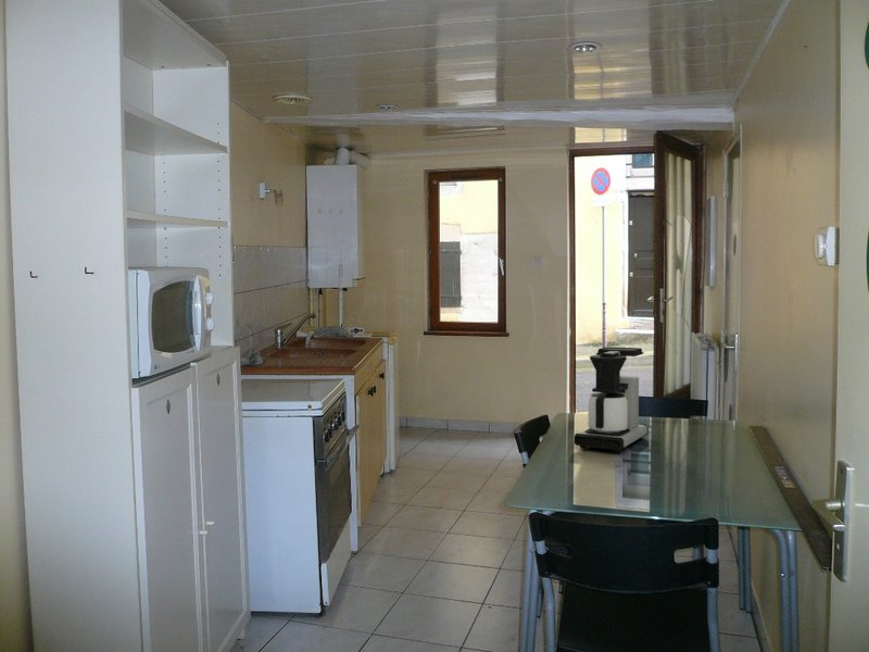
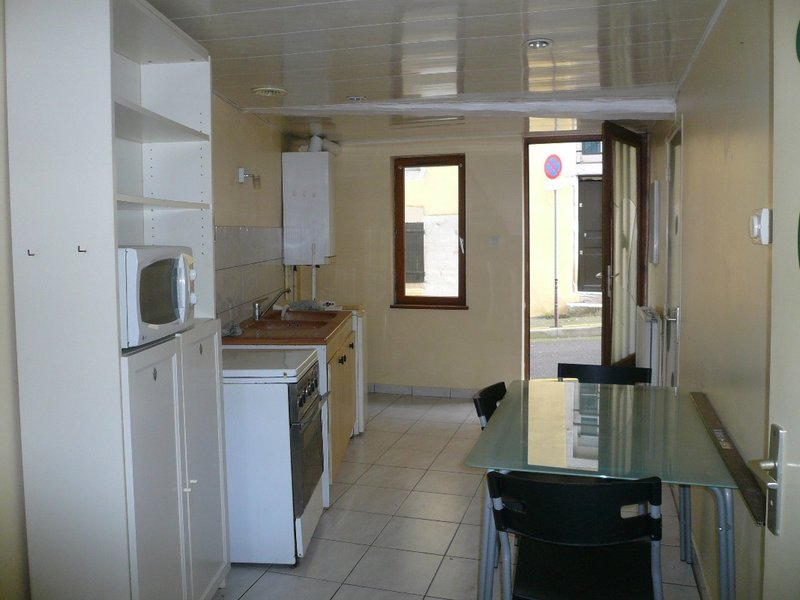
- coffee maker (612, 397)
